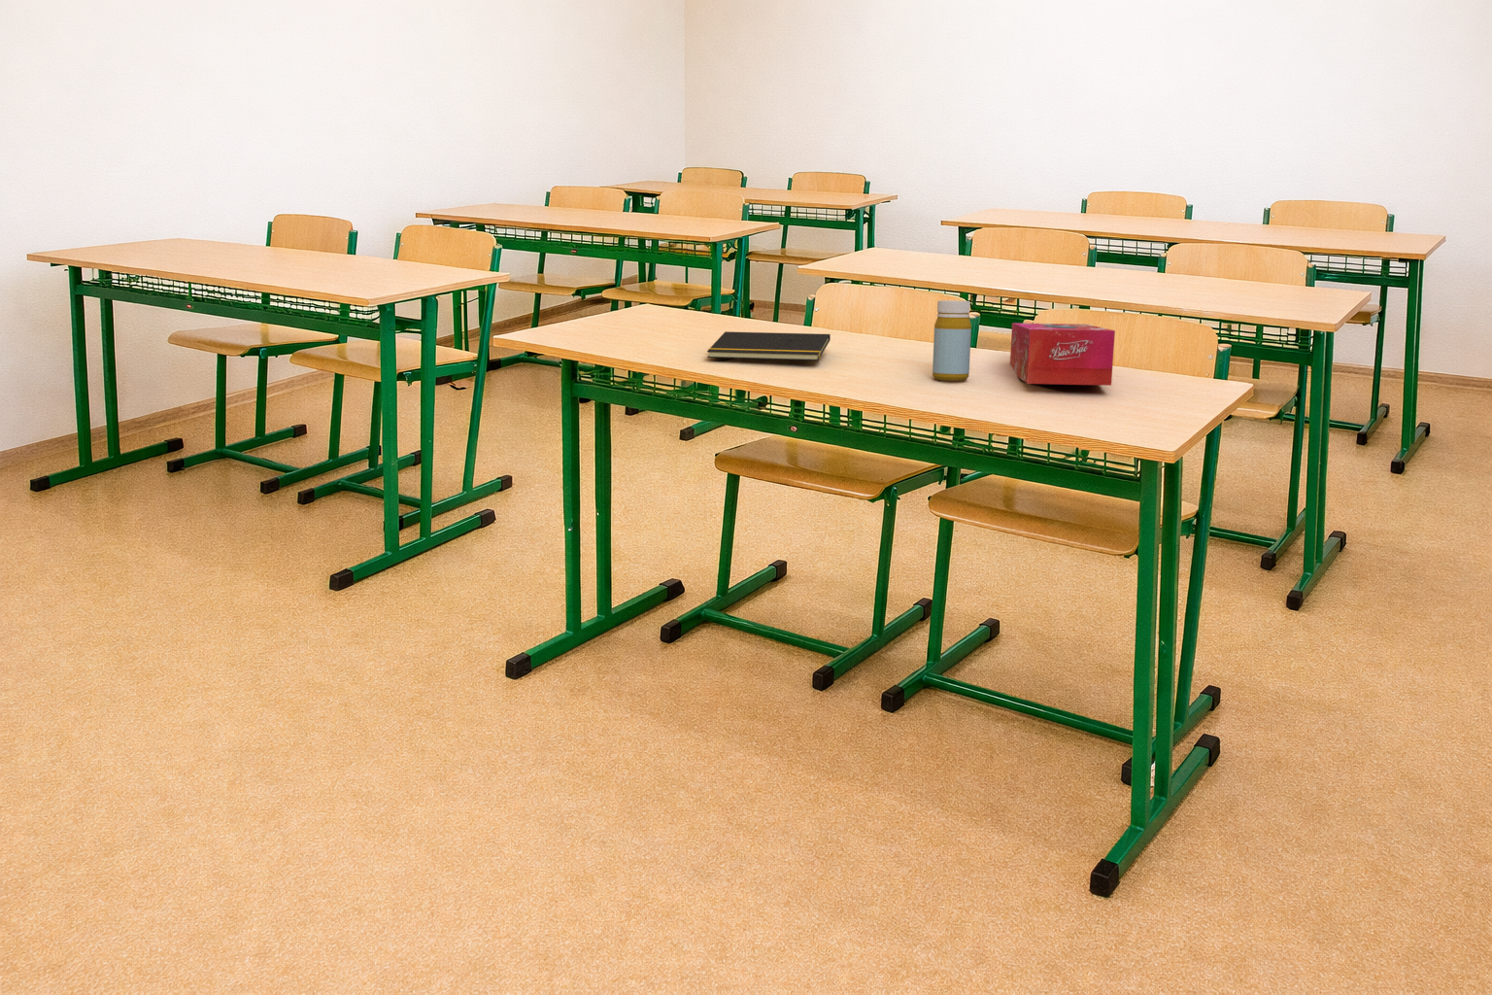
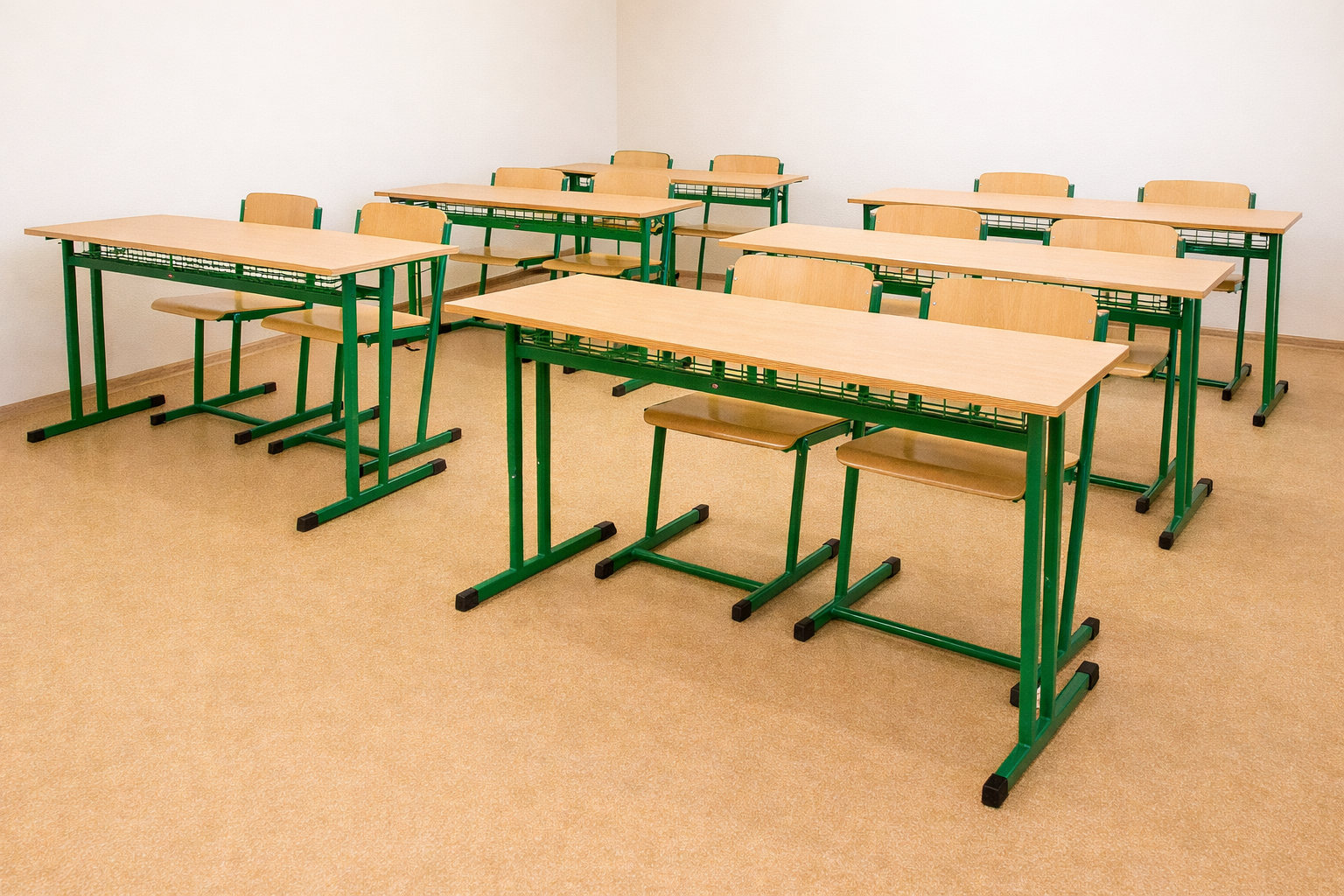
- notepad (769, 345)
- tissue box (1059, 352)
- bottle (952, 340)
